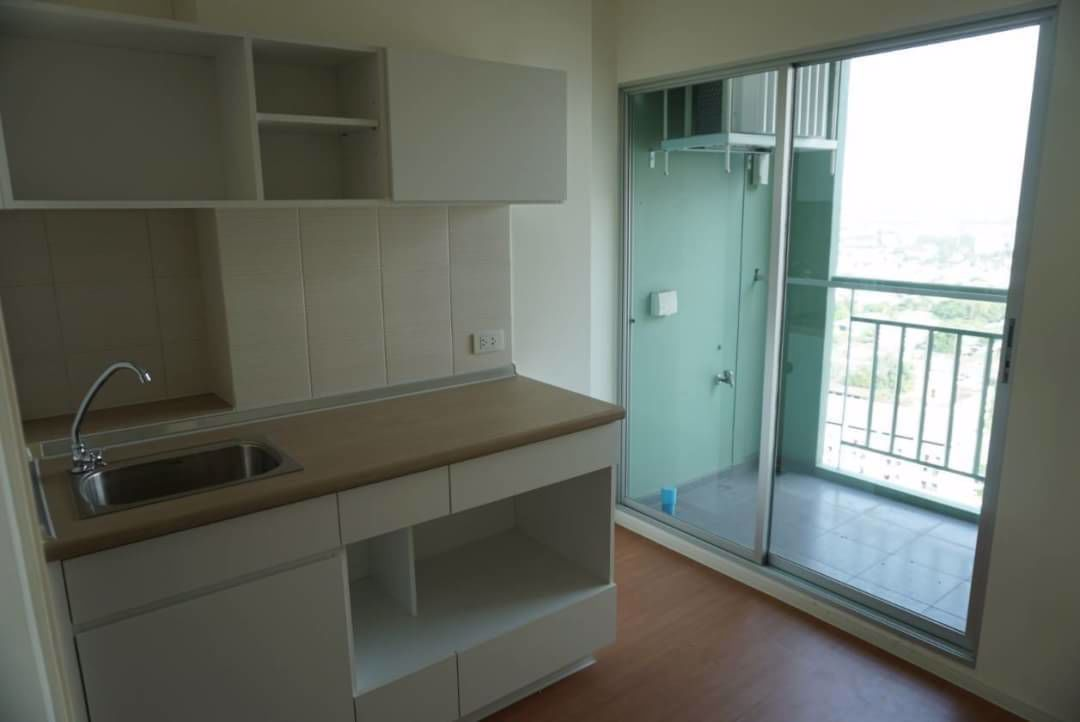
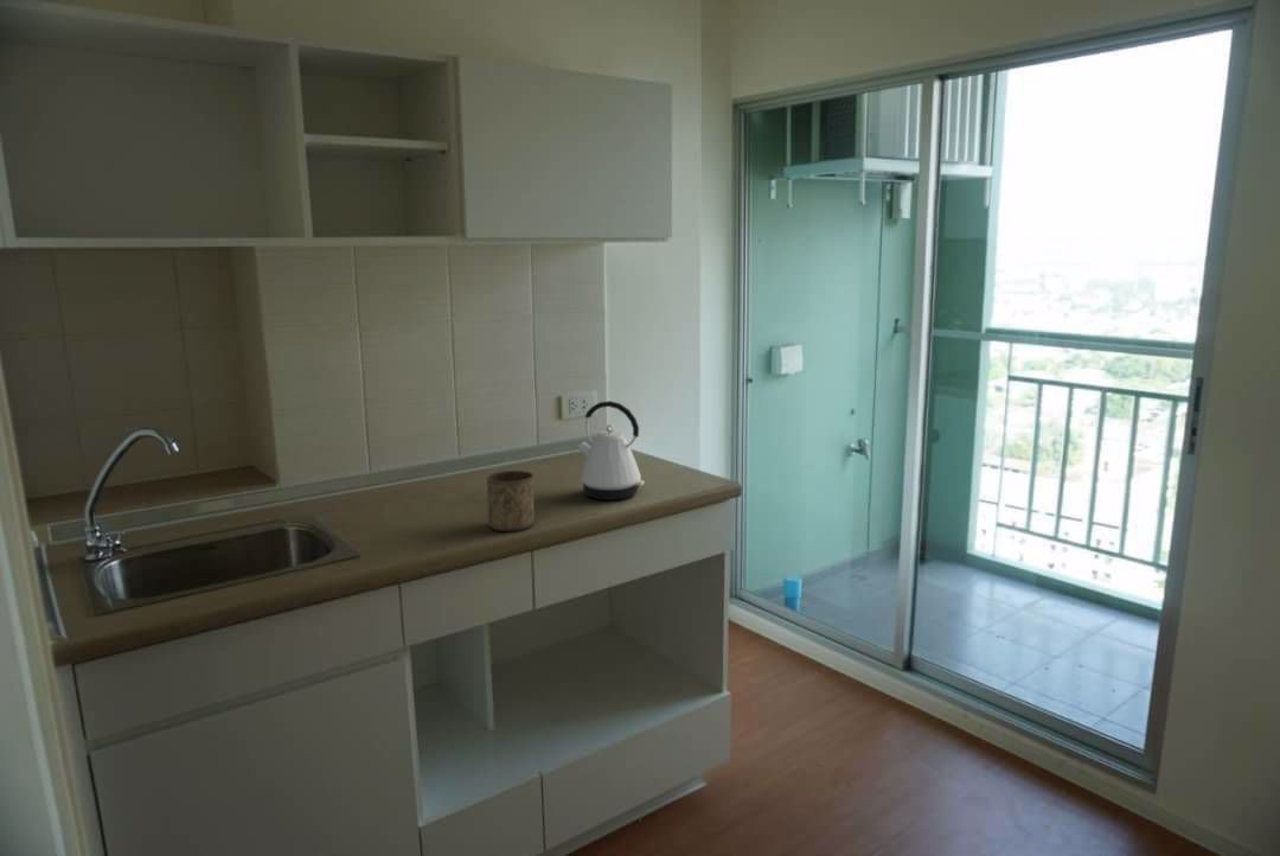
+ cup (511, 500)
+ kettle (608, 447)
